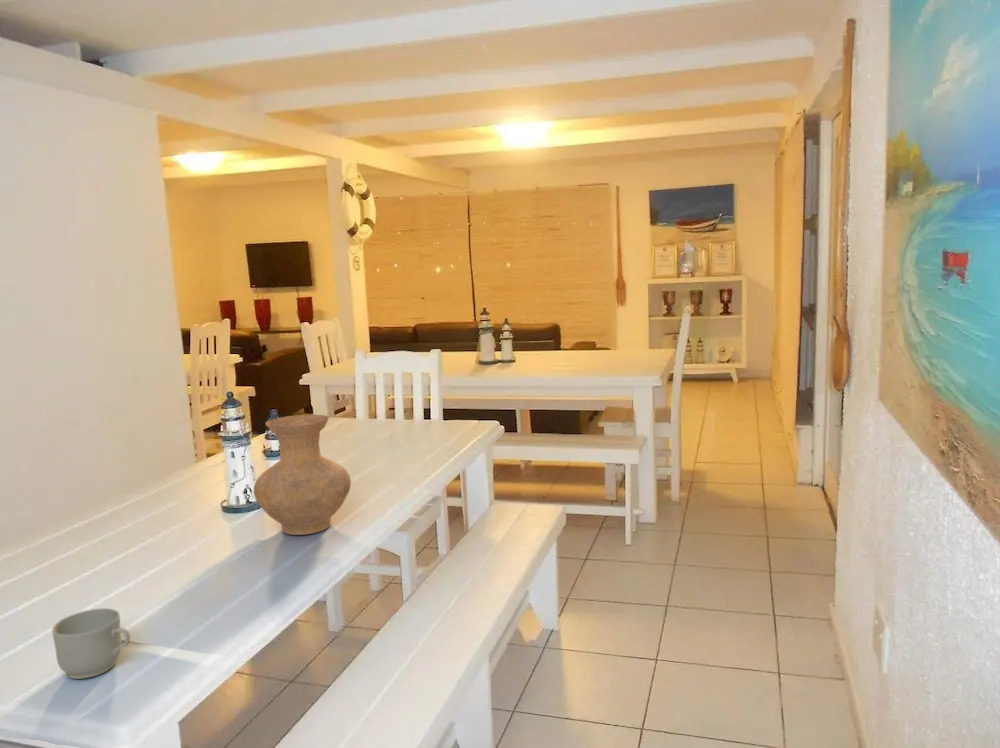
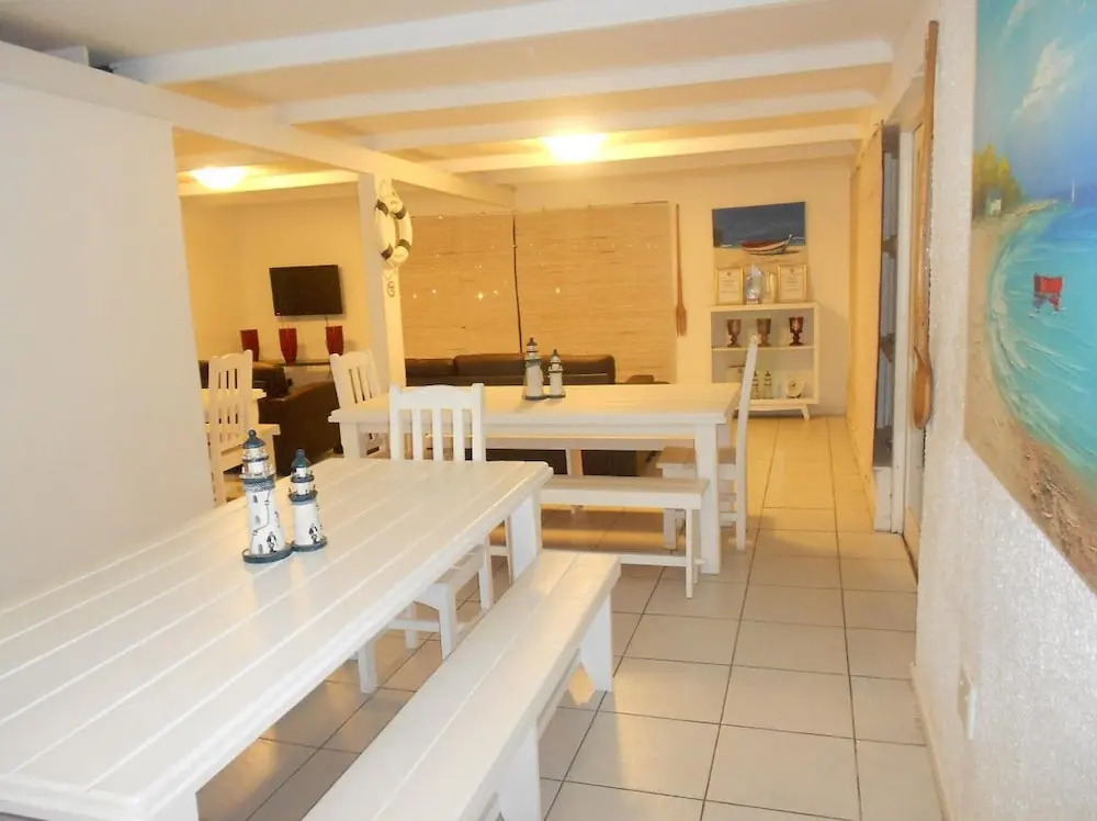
- vase (302, 474)
- mug (96, 644)
